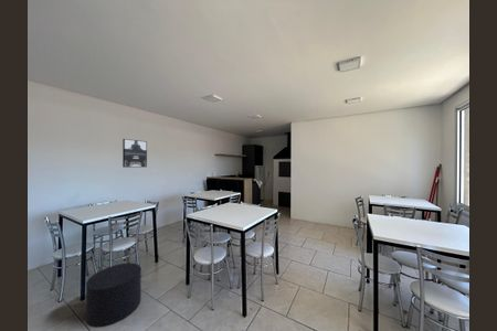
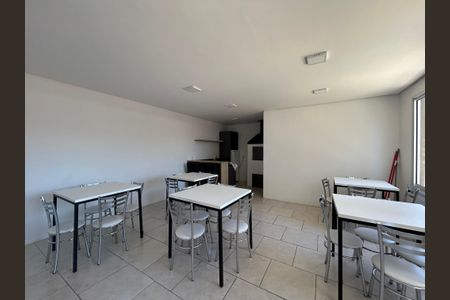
- stool (115, 291)
- wall art (135, 153)
